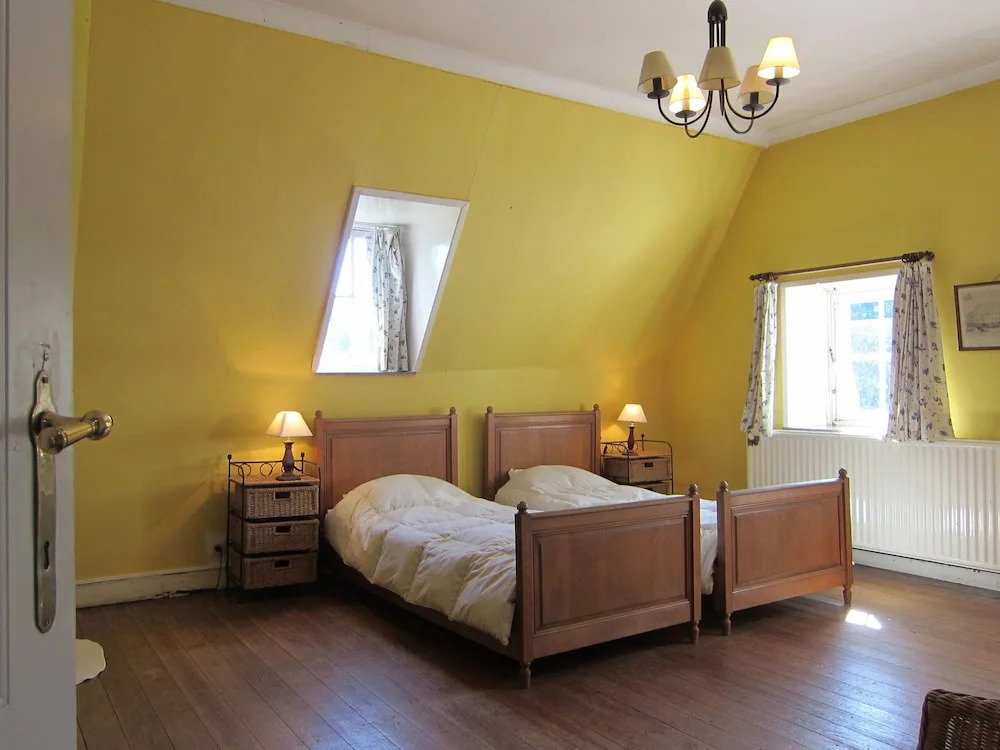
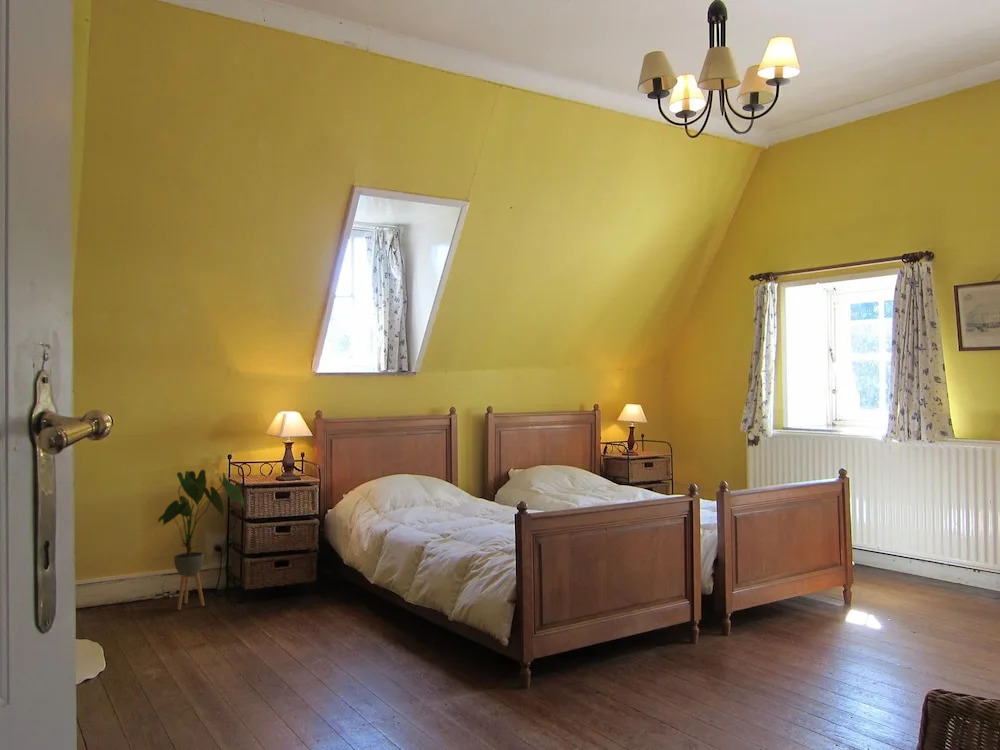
+ house plant (194, 536)
